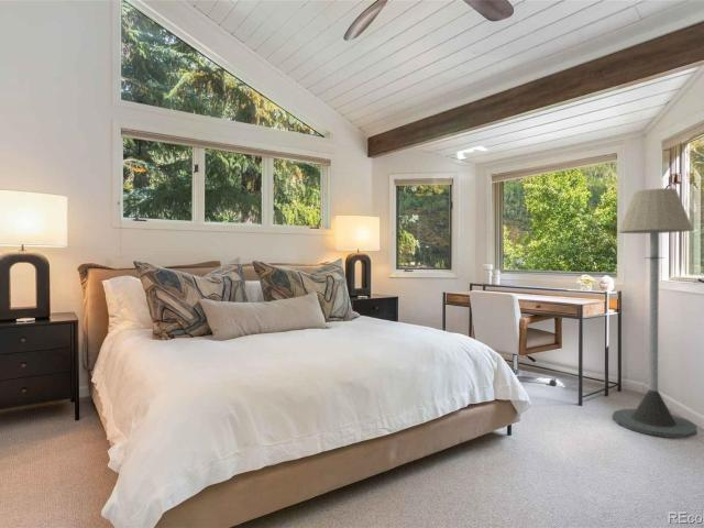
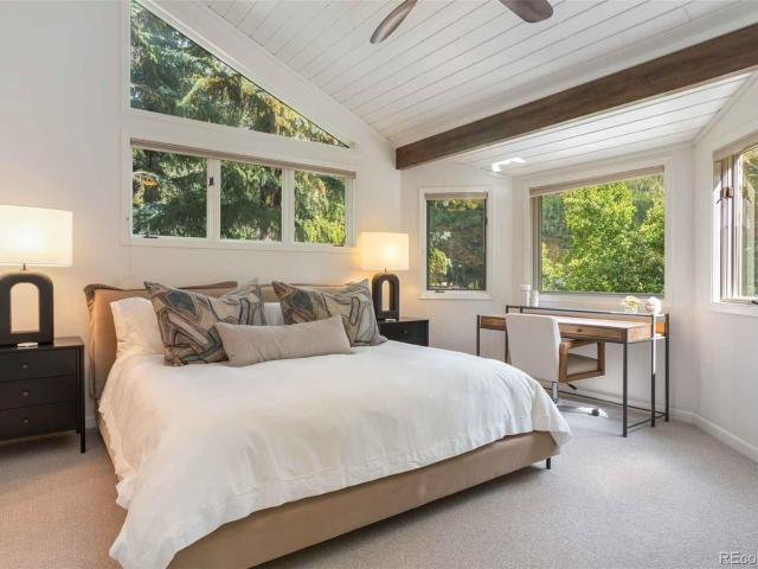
- floor lamp (653, 307)
